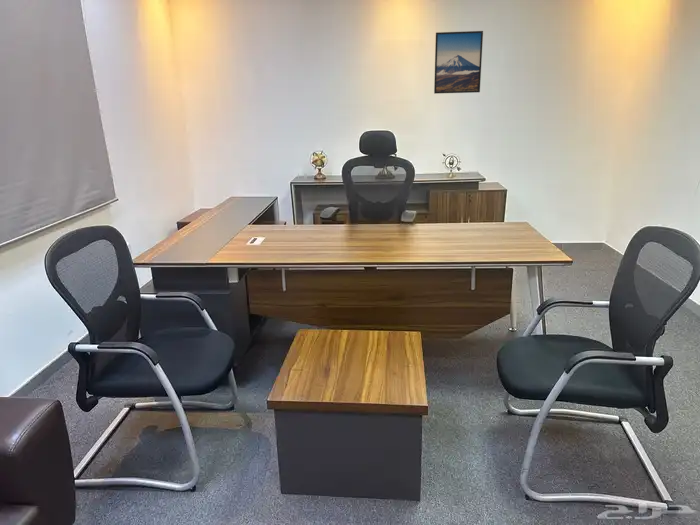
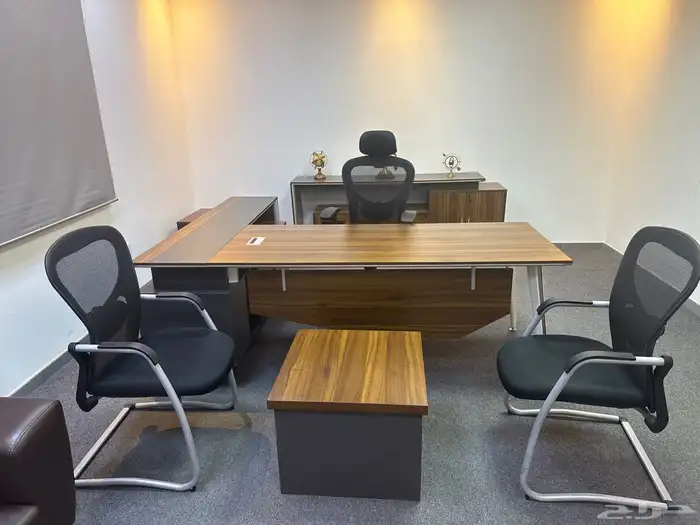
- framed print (458, 62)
